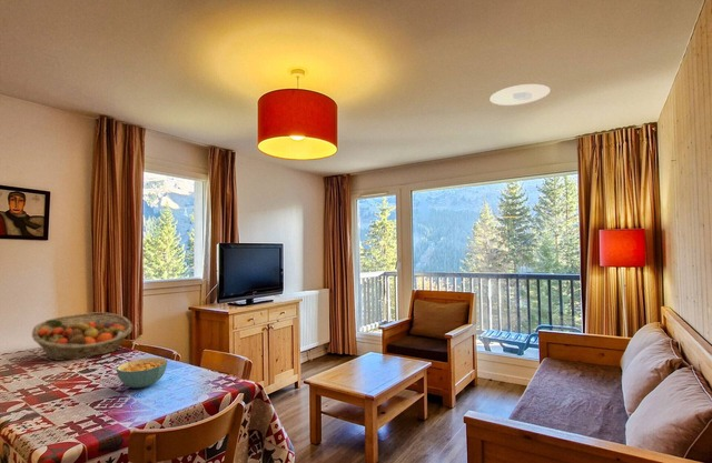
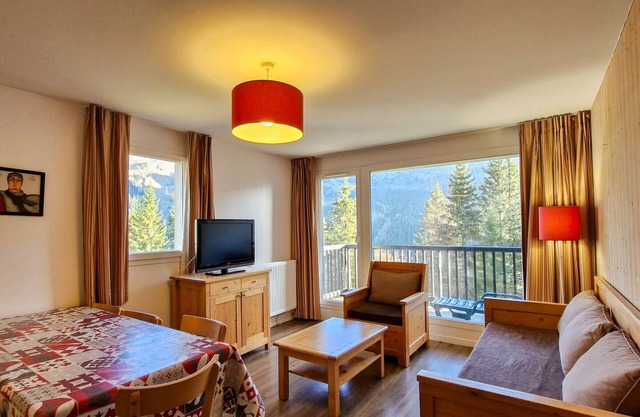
- cereal bowl (142, 375)
- recessed light (518, 92)
- fruit basket (85, 334)
